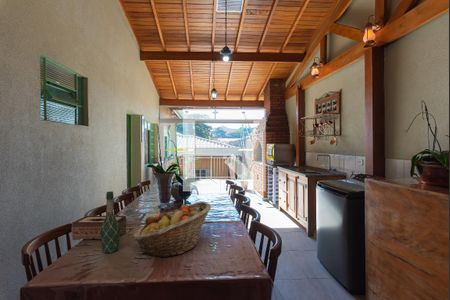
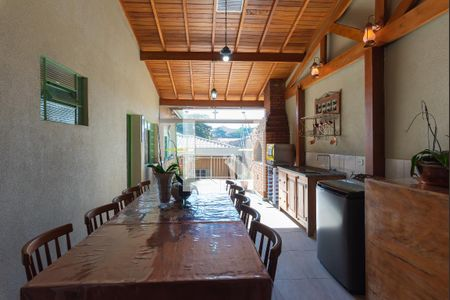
- wine bottle (110, 221)
- tissue box (100, 227)
- fruit basket (174, 225)
